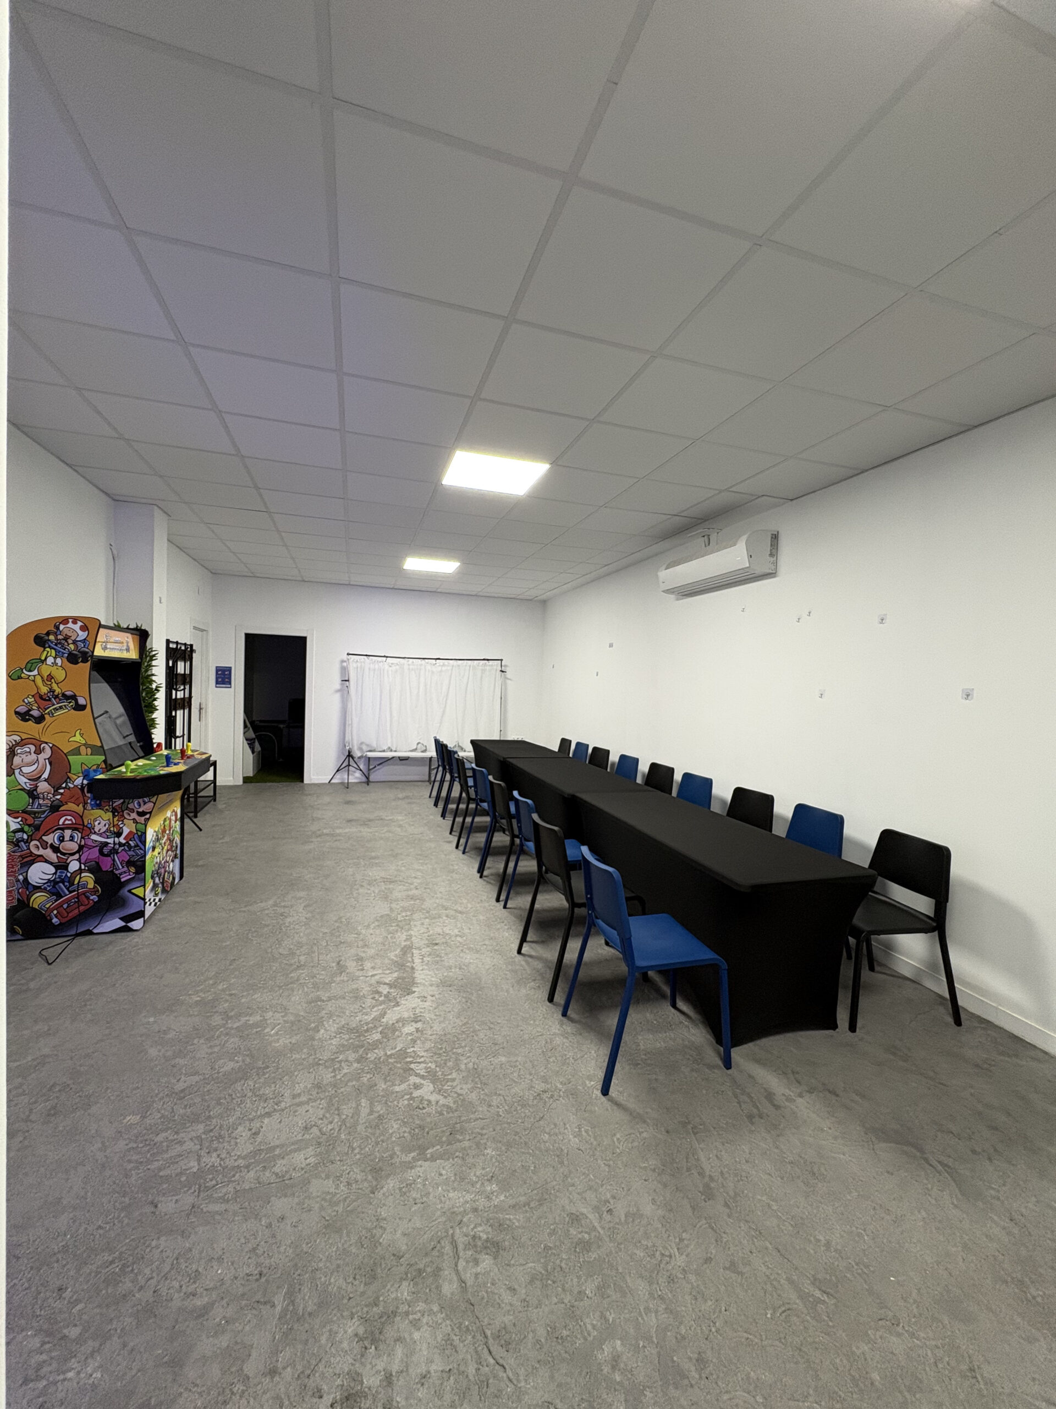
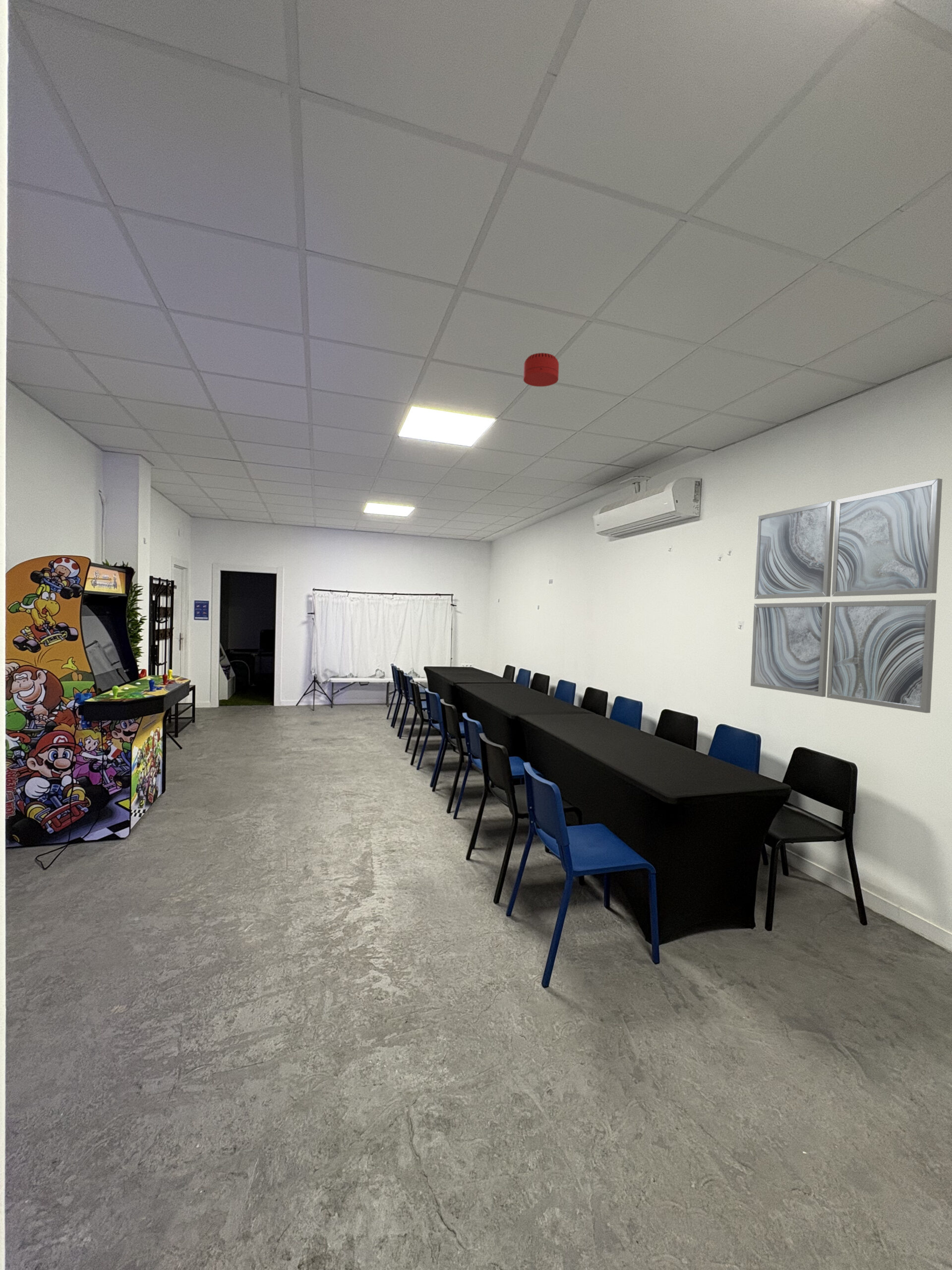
+ wall art (830, 596)
+ smoke detector (541, 369)
